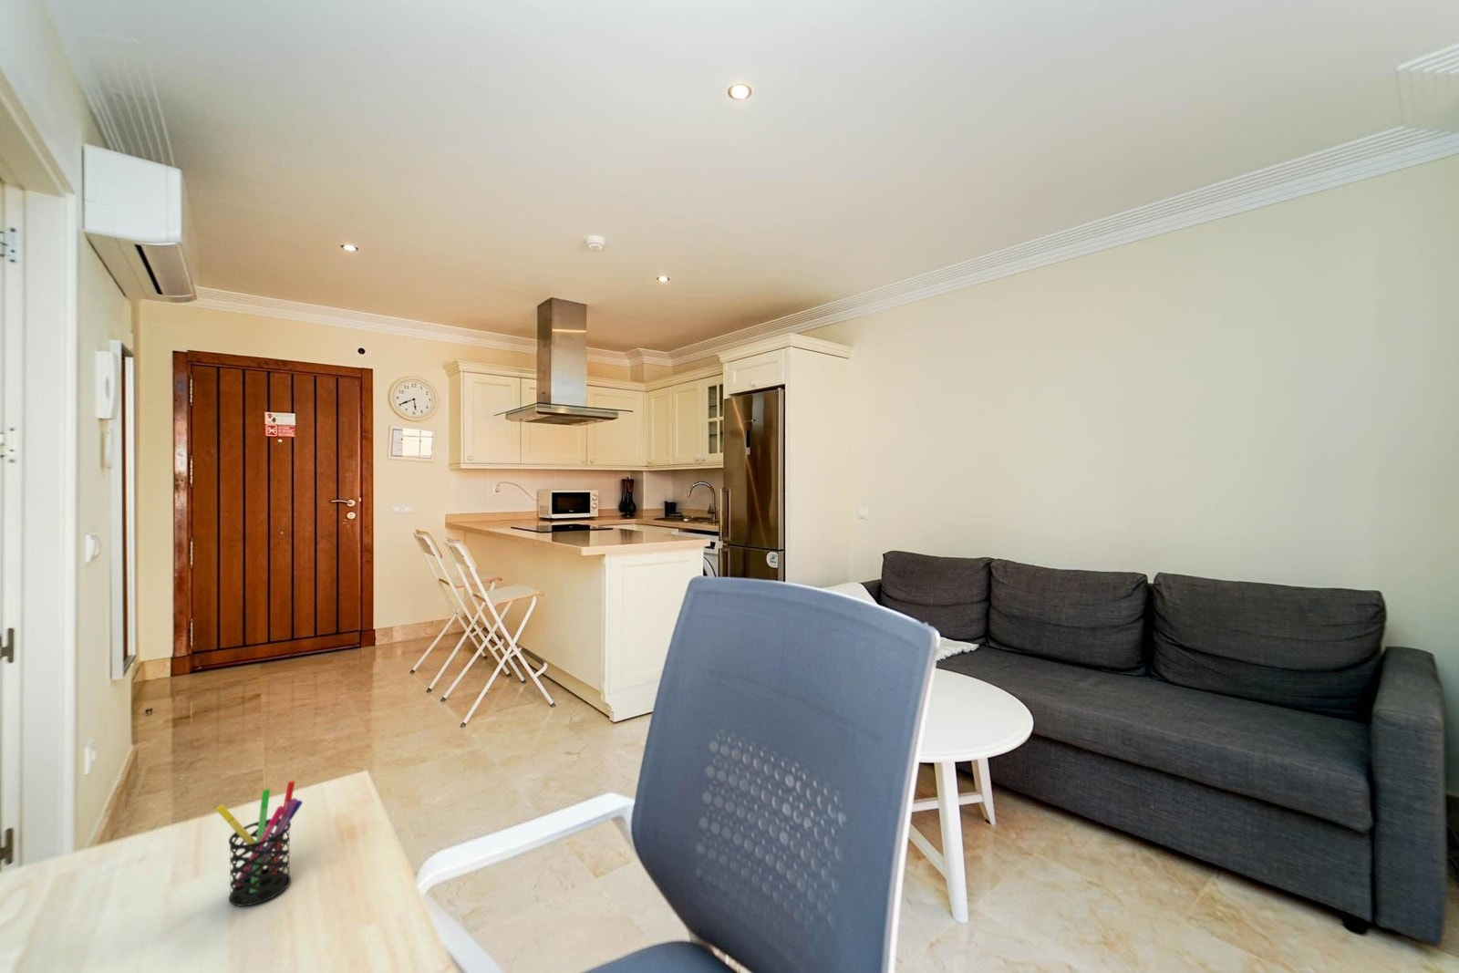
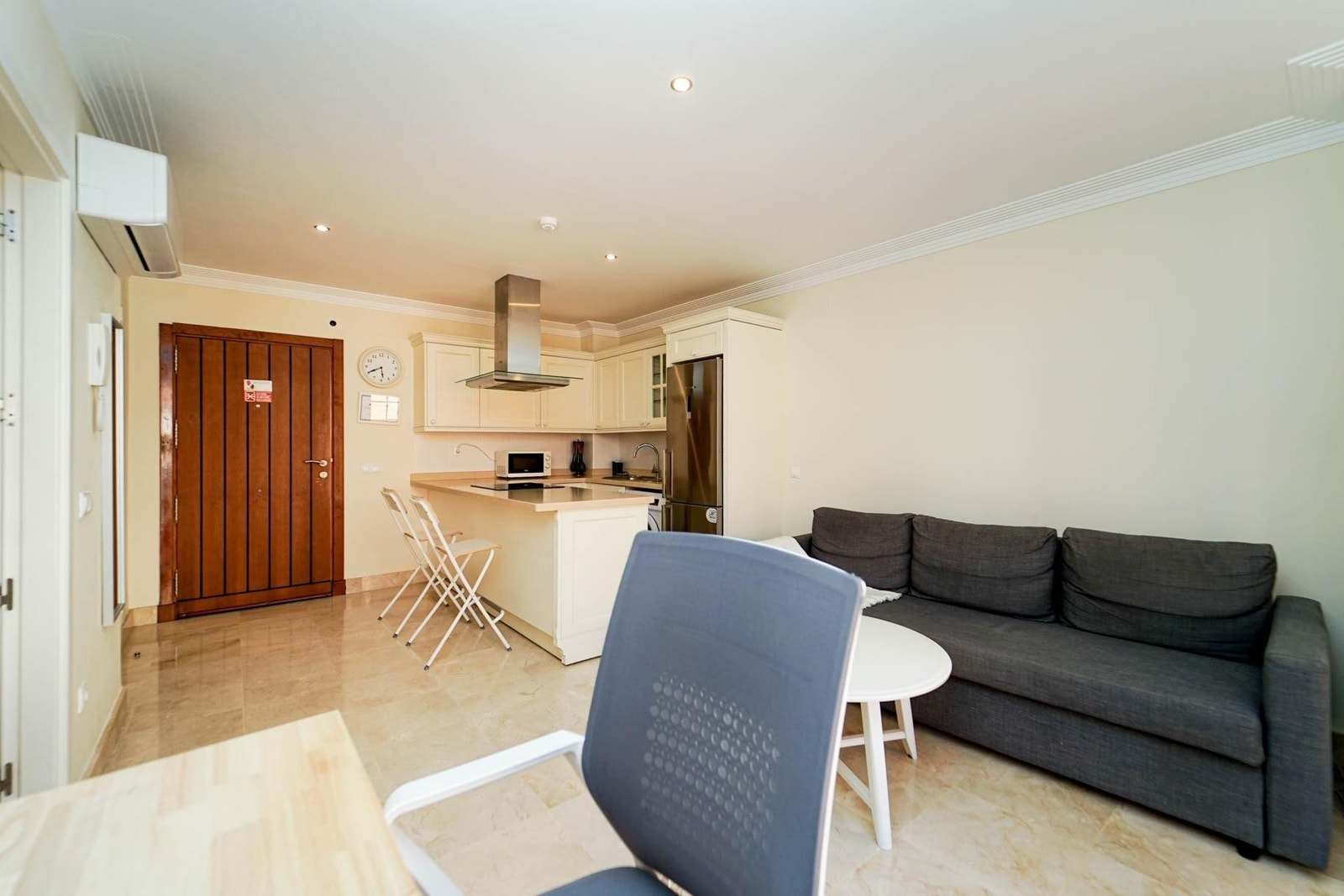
- pen holder (265, 835)
